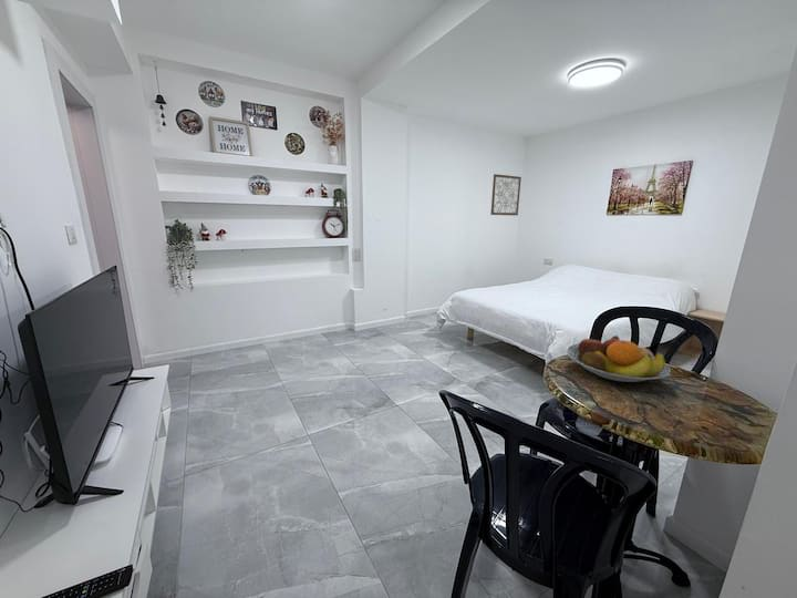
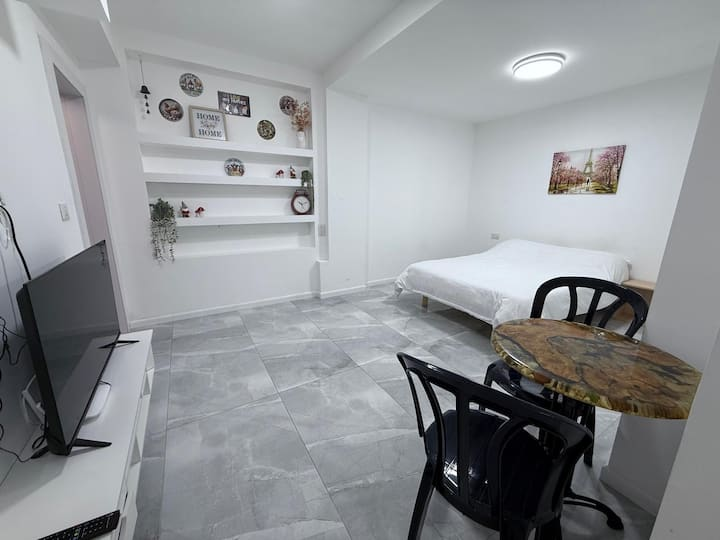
- fruit bowl (615, 354)
- wall art (505, 196)
